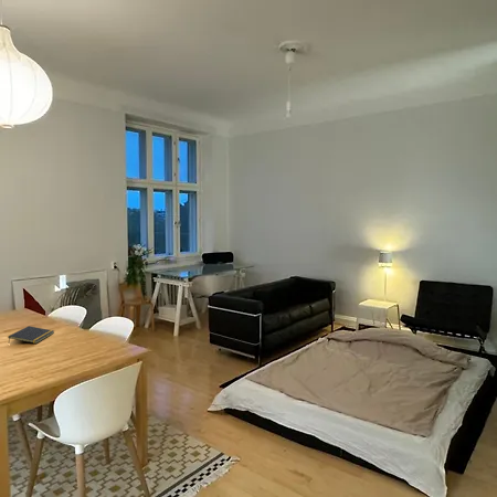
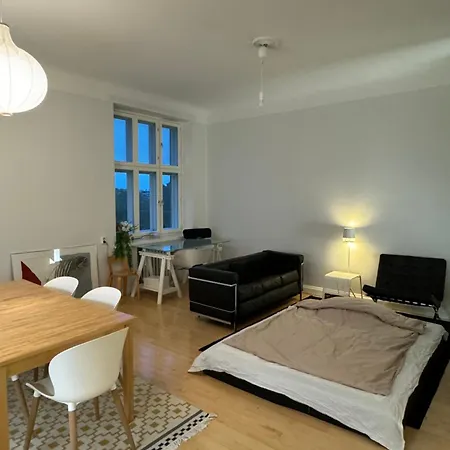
- notepad (32, 334)
